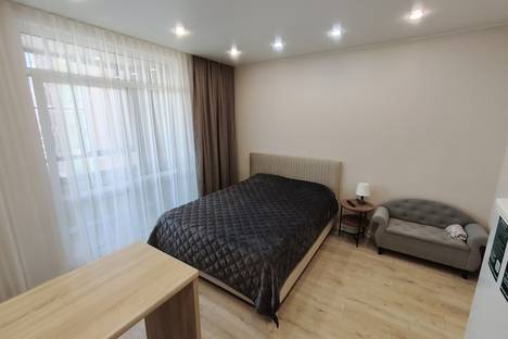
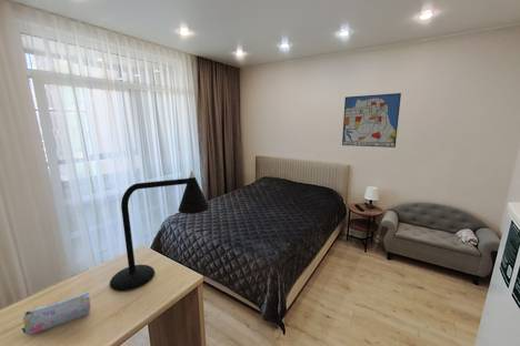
+ wall art (369, 121)
+ pencil case (59, 311)
+ desk lamp (178, 210)
